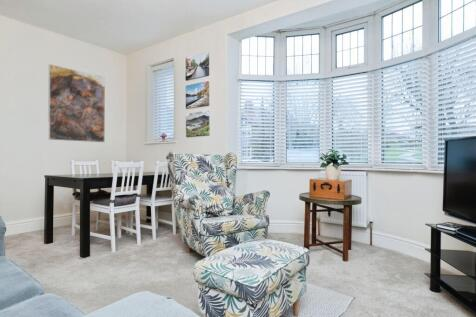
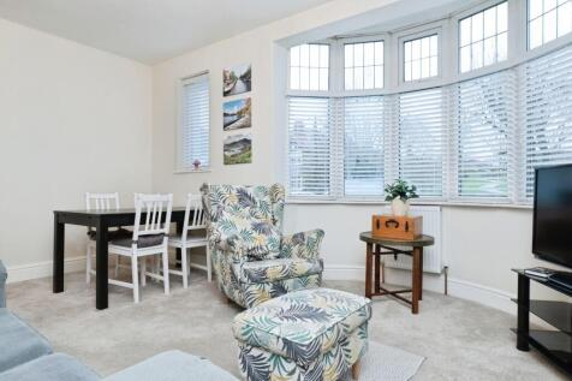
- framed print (78, 106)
